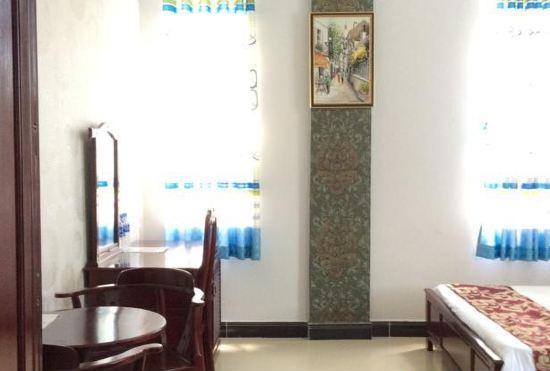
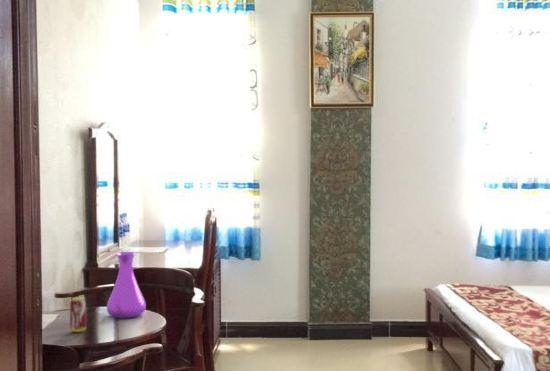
+ vase (126, 284)
+ beverage can (78, 314)
